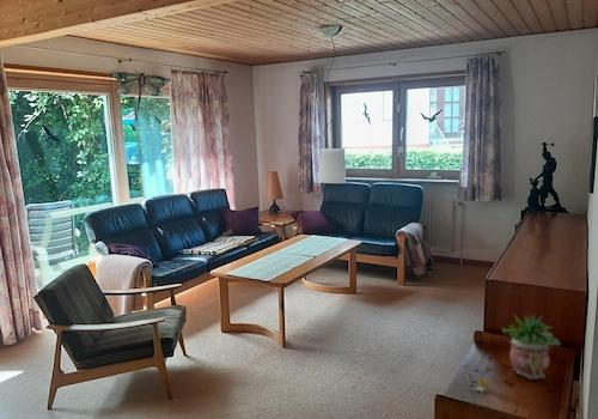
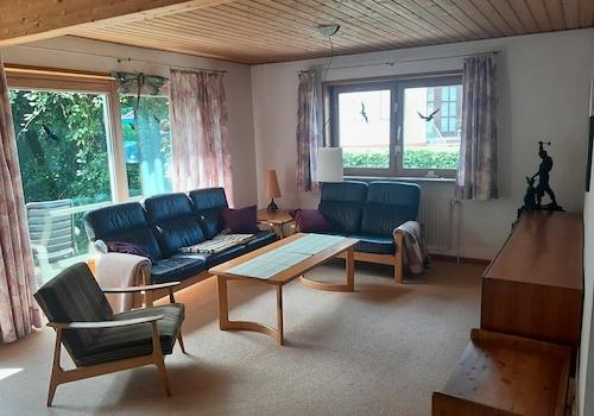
- mug (478, 382)
- potted plant (529, 342)
